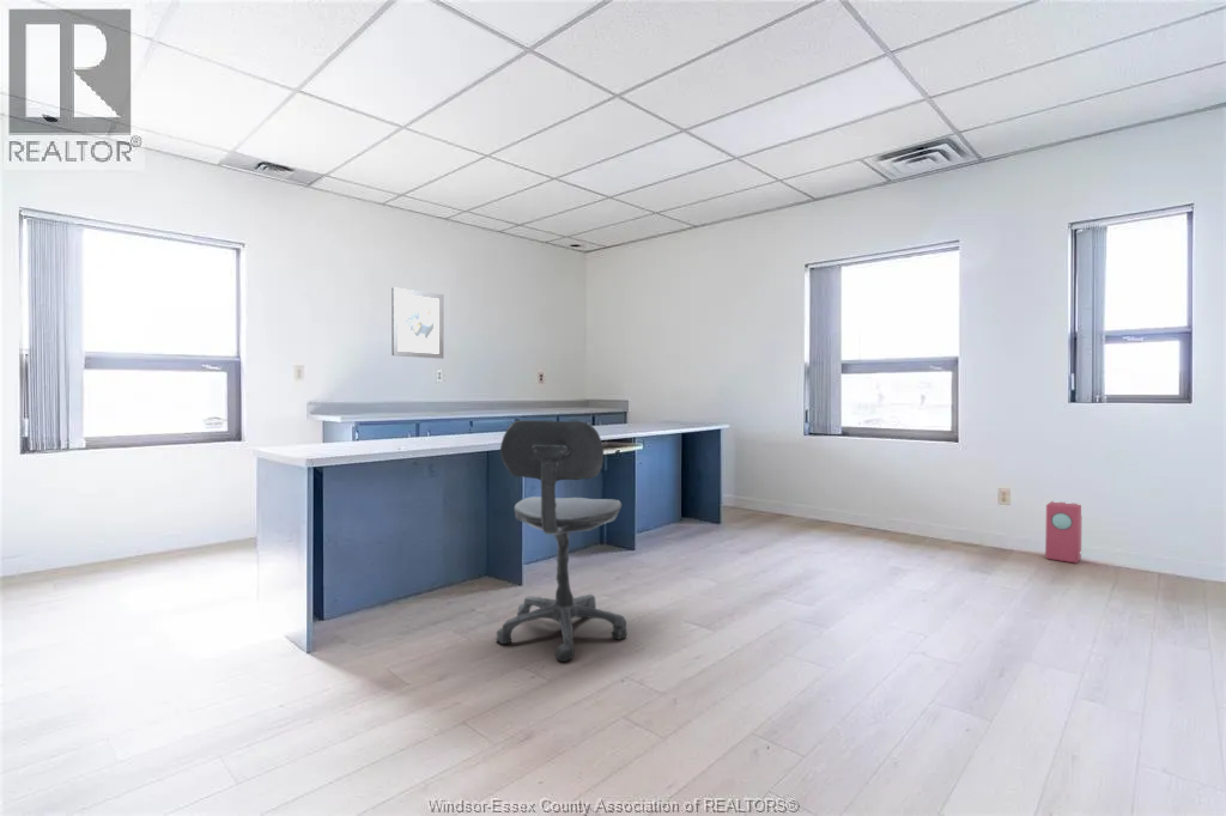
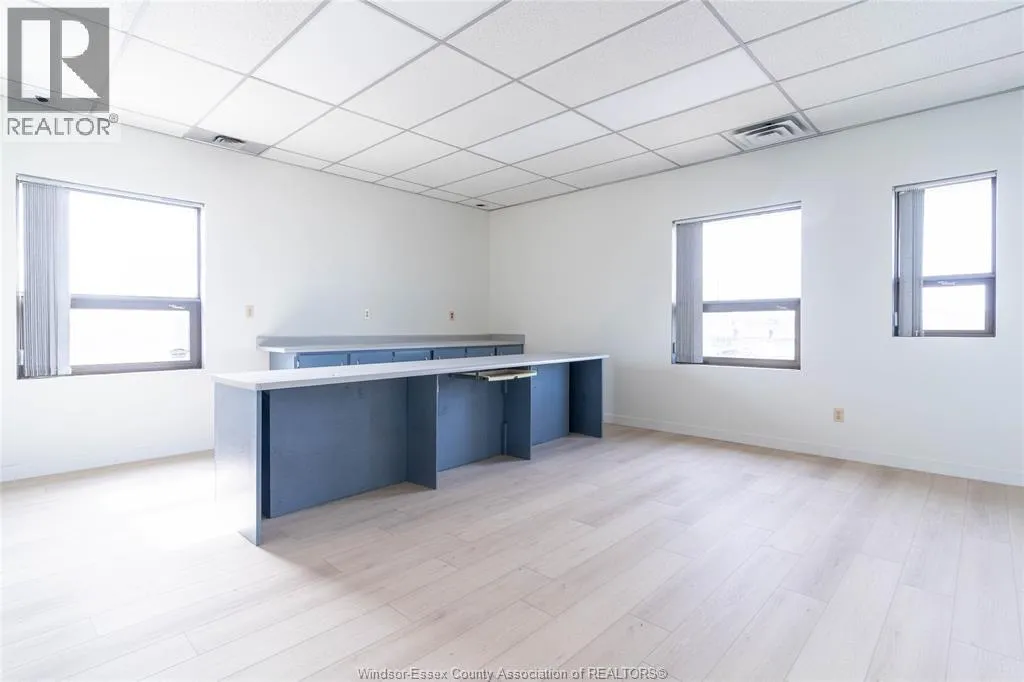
- office chair (564, 525)
- speaker (1063, 531)
- wall art (418, 323)
